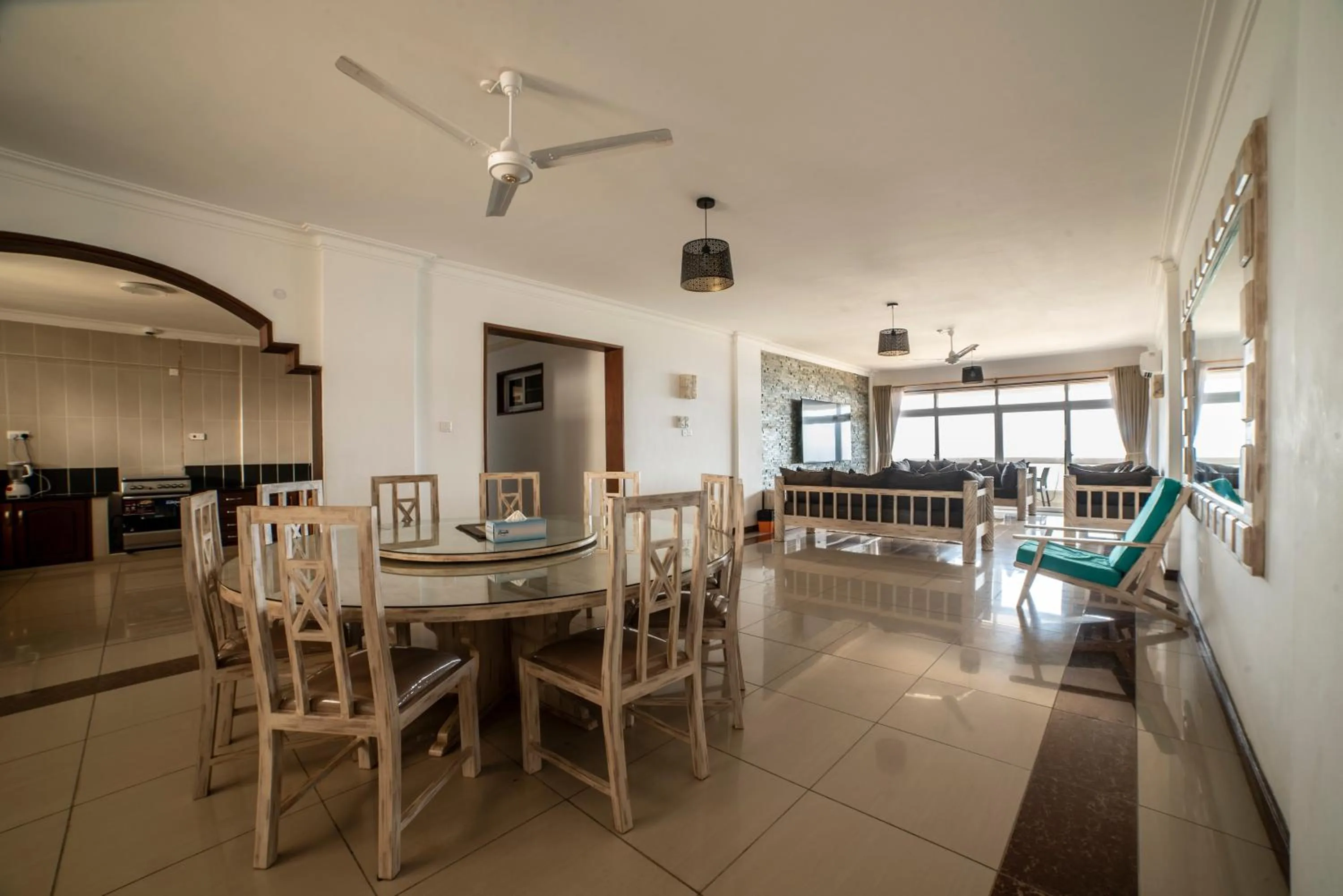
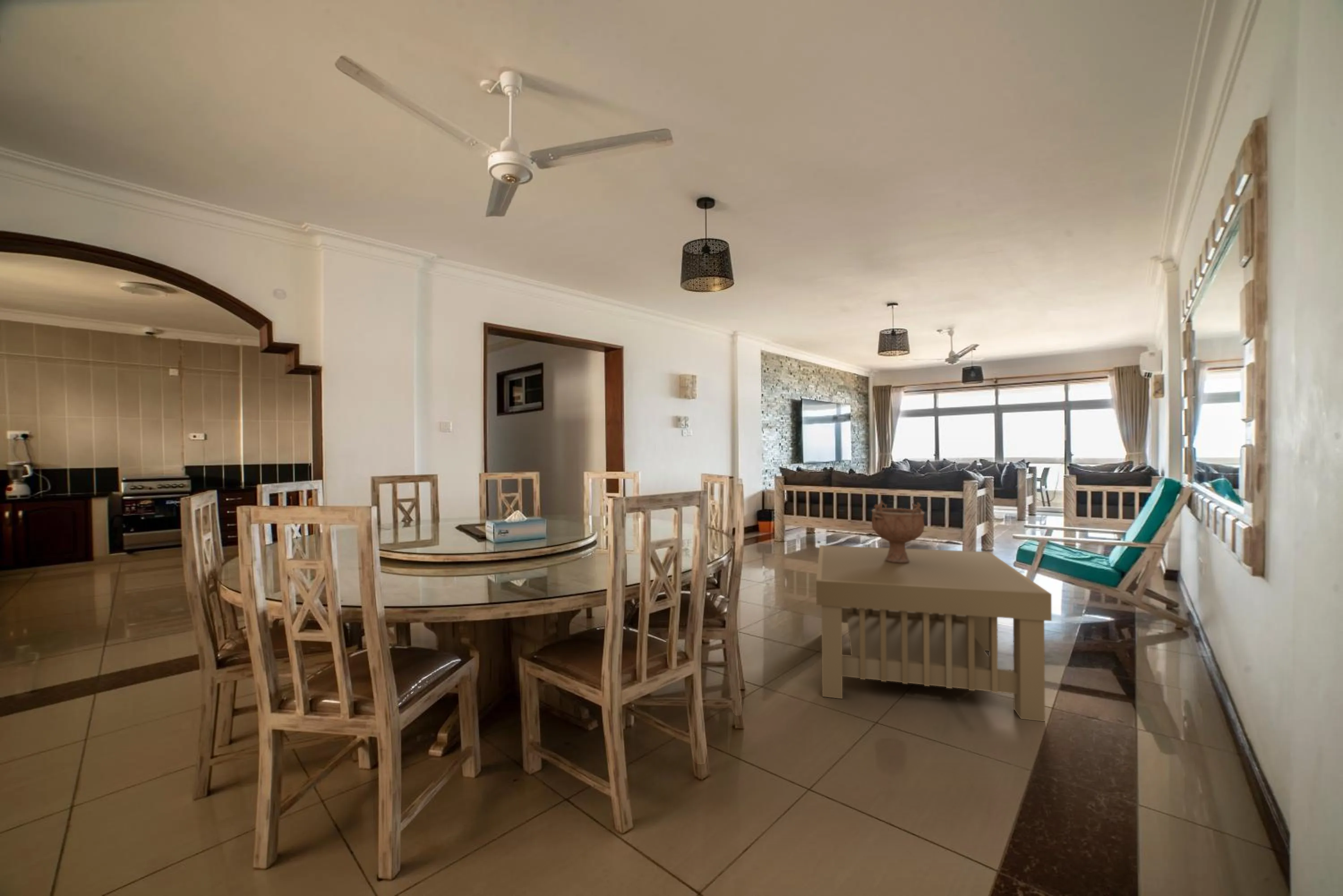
+ coffee table (912, 616)
+ decorative bowl (898, 531)
